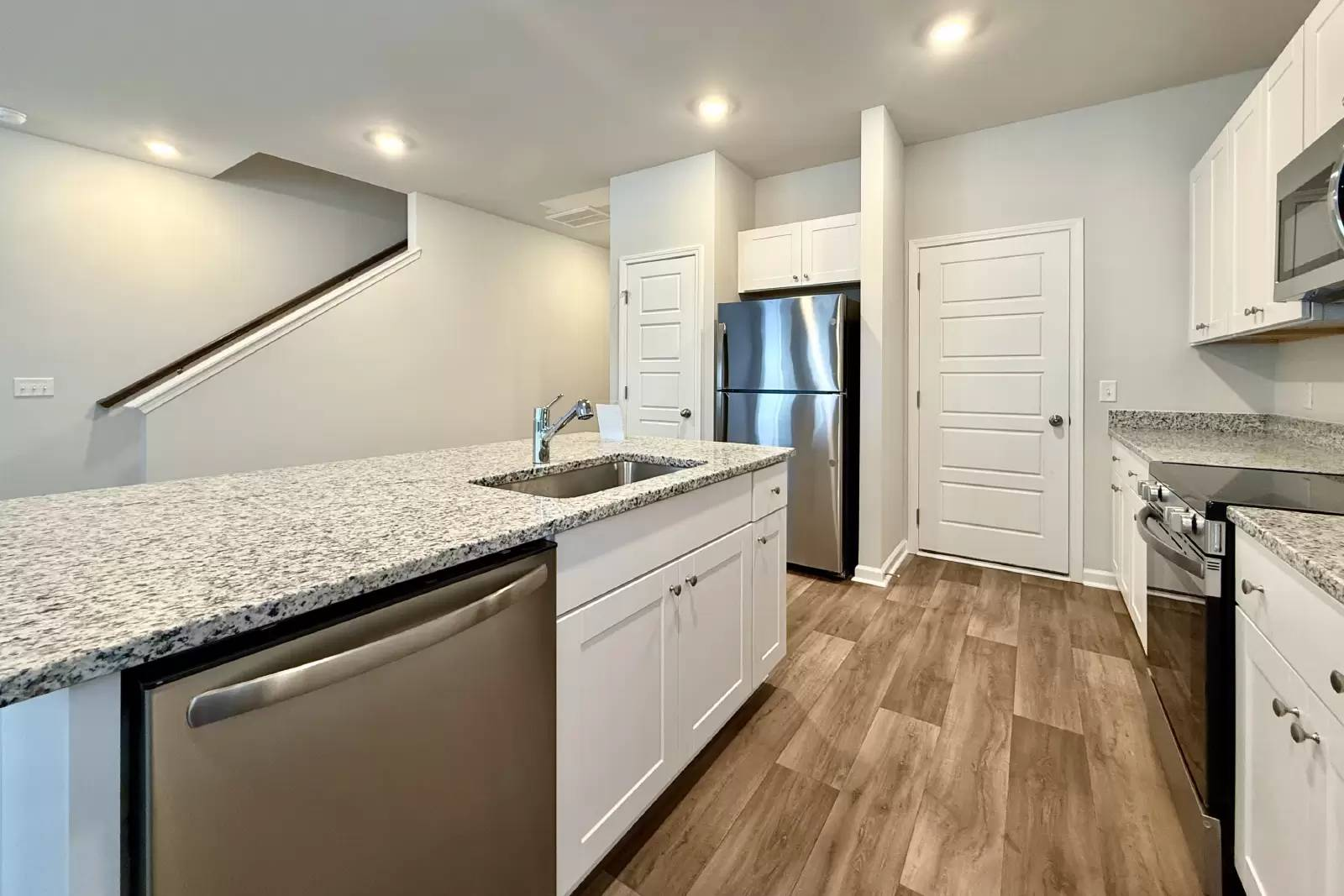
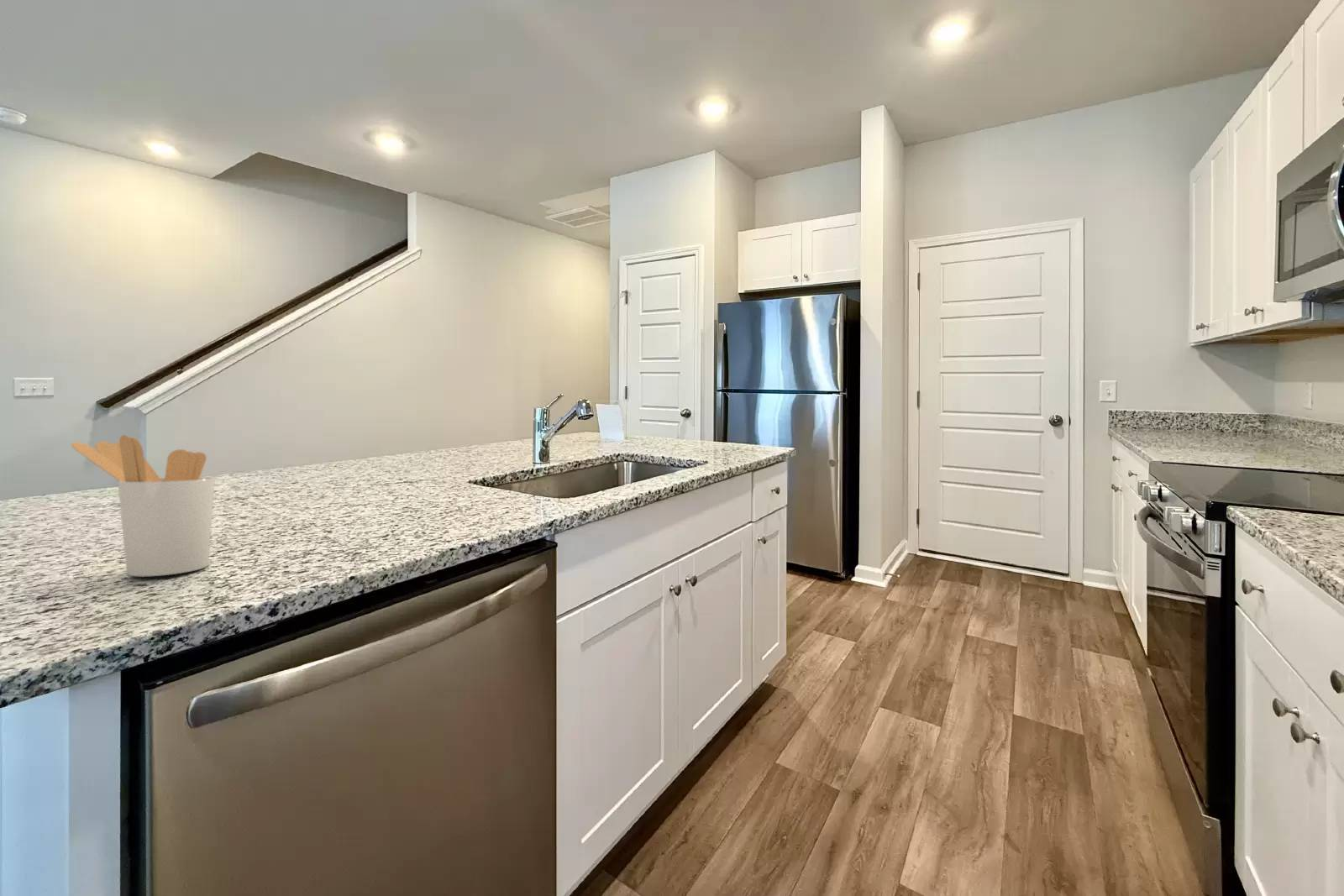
+ utensil holder (148, 502)
